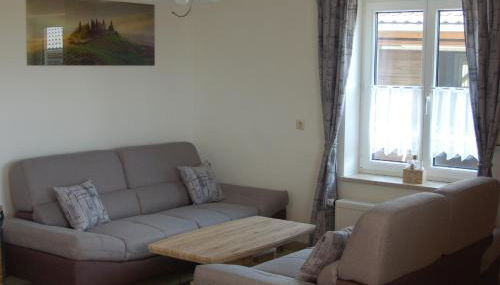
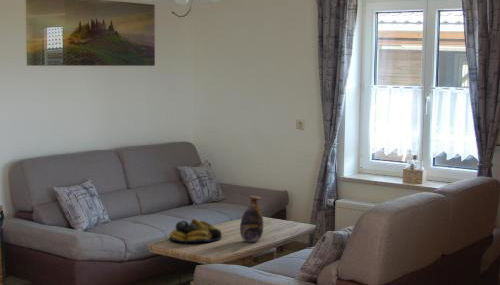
+ fruit bowl (195, 229)
+ vase (251, 218)
